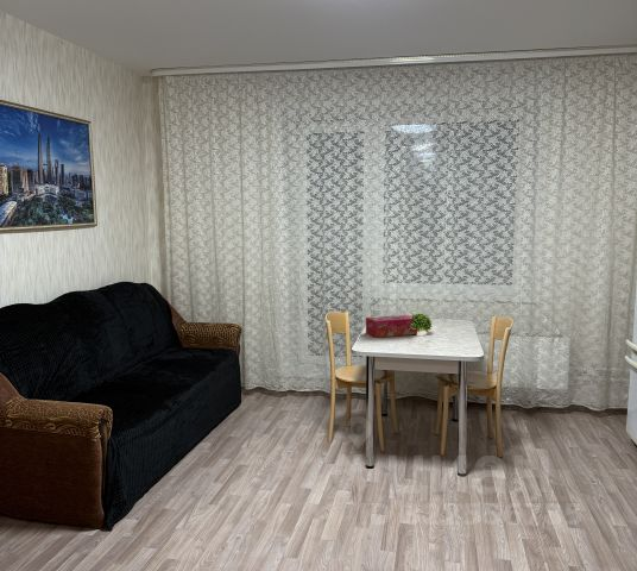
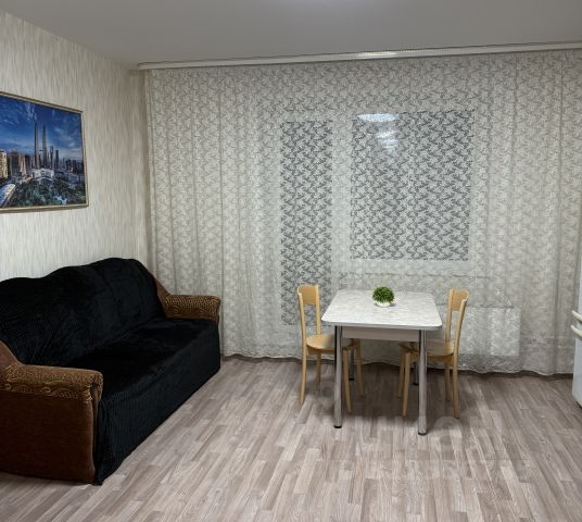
- tissue box (391, 325)
